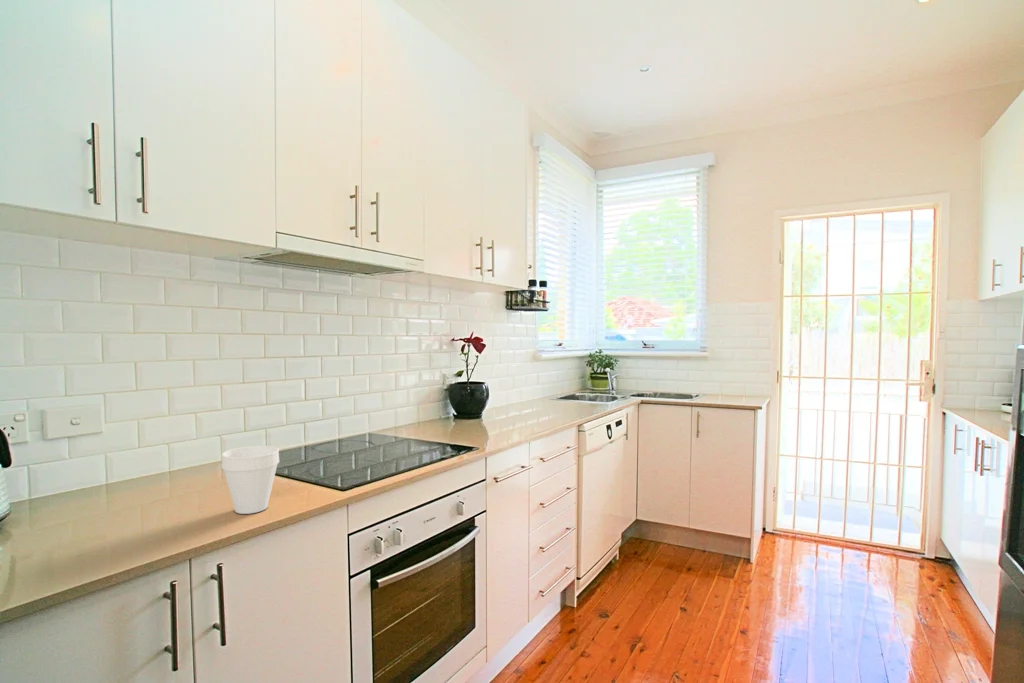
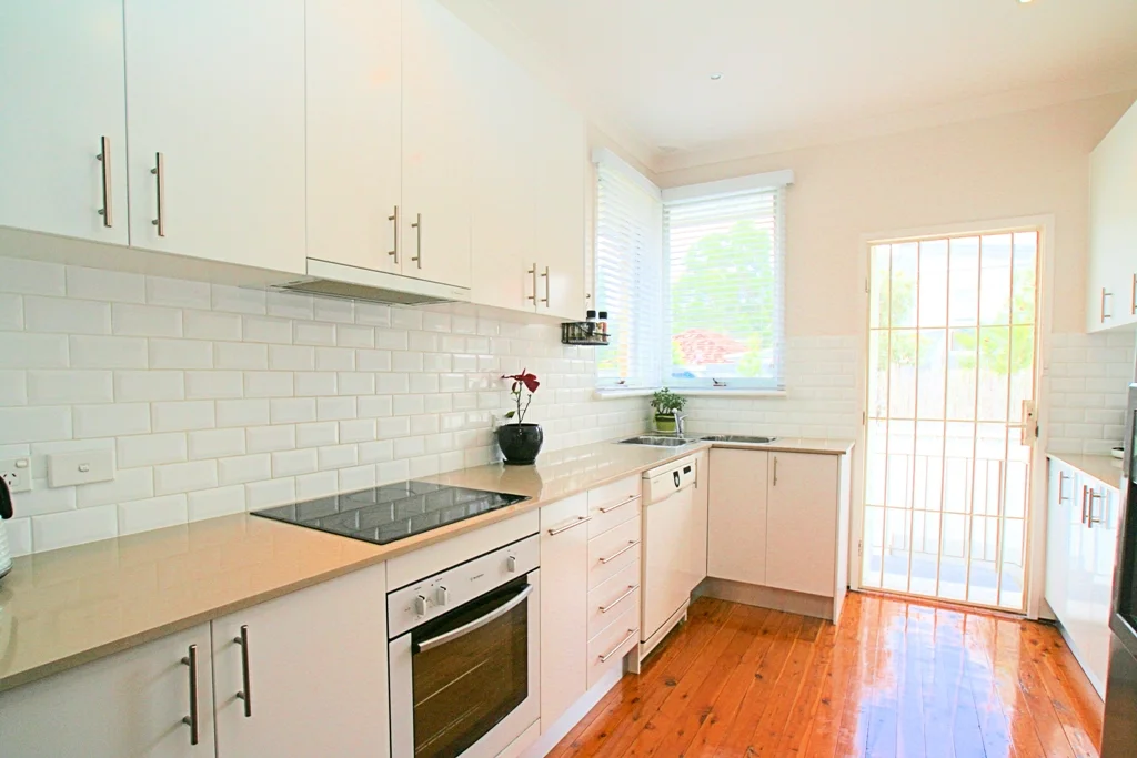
- cup (251, 480)
